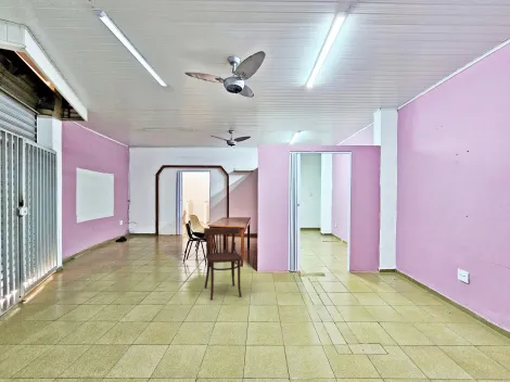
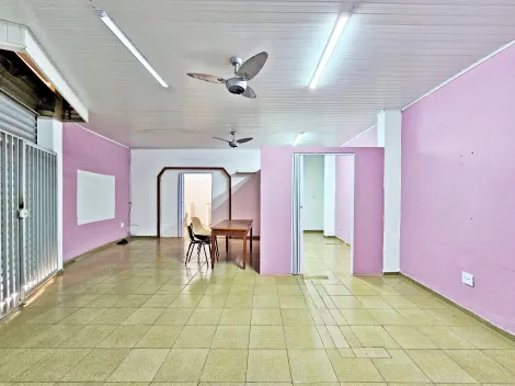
- dining chair (222, 260)
